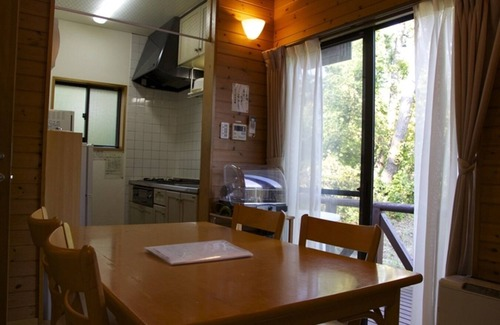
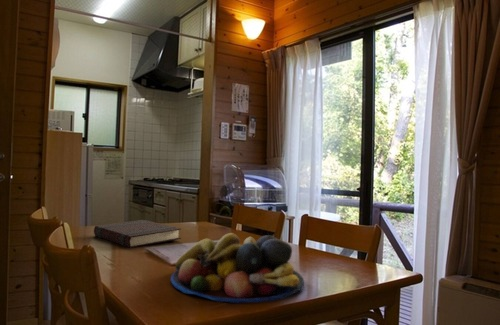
+ book (136, 232)
+ fruit bowl (237, 256)
